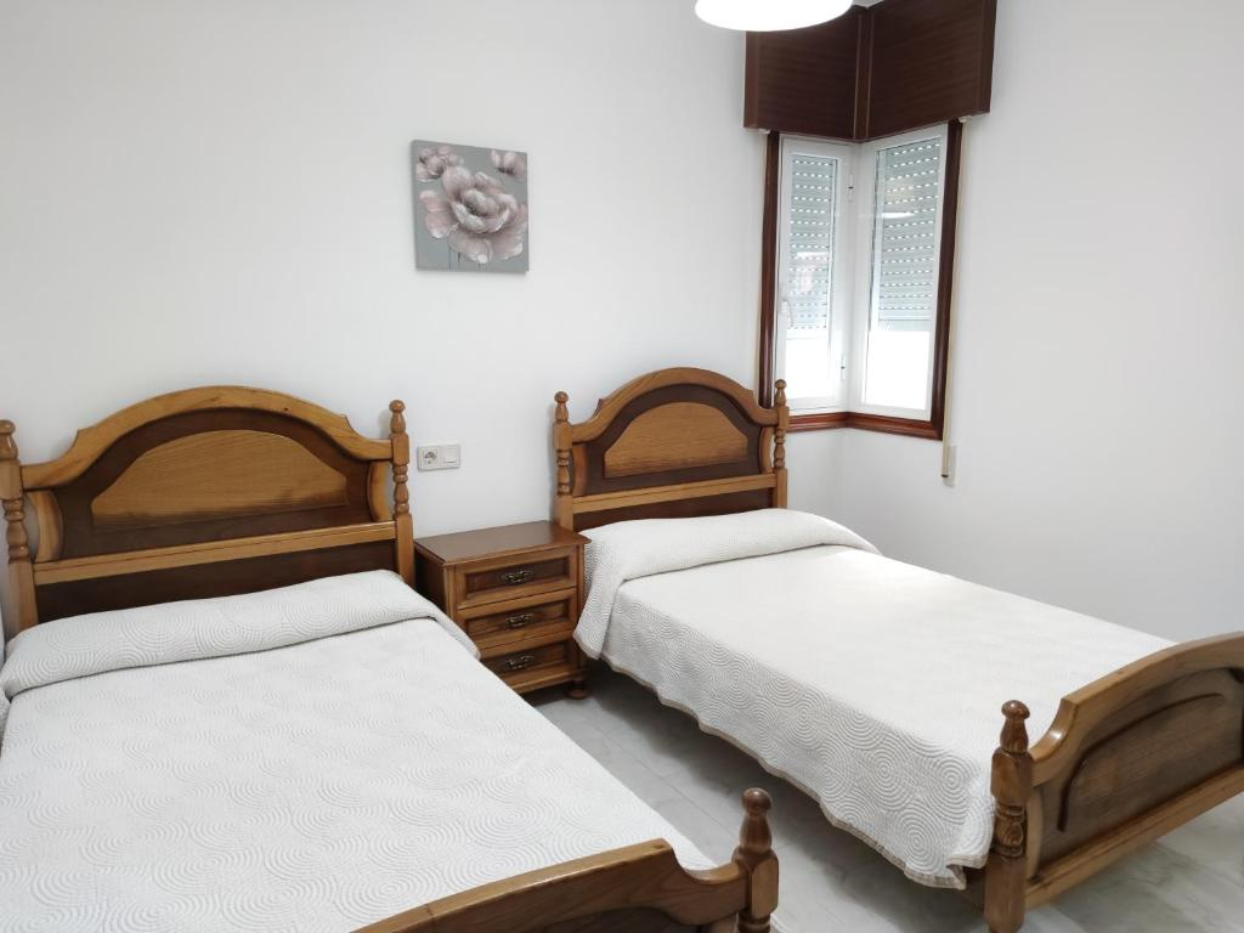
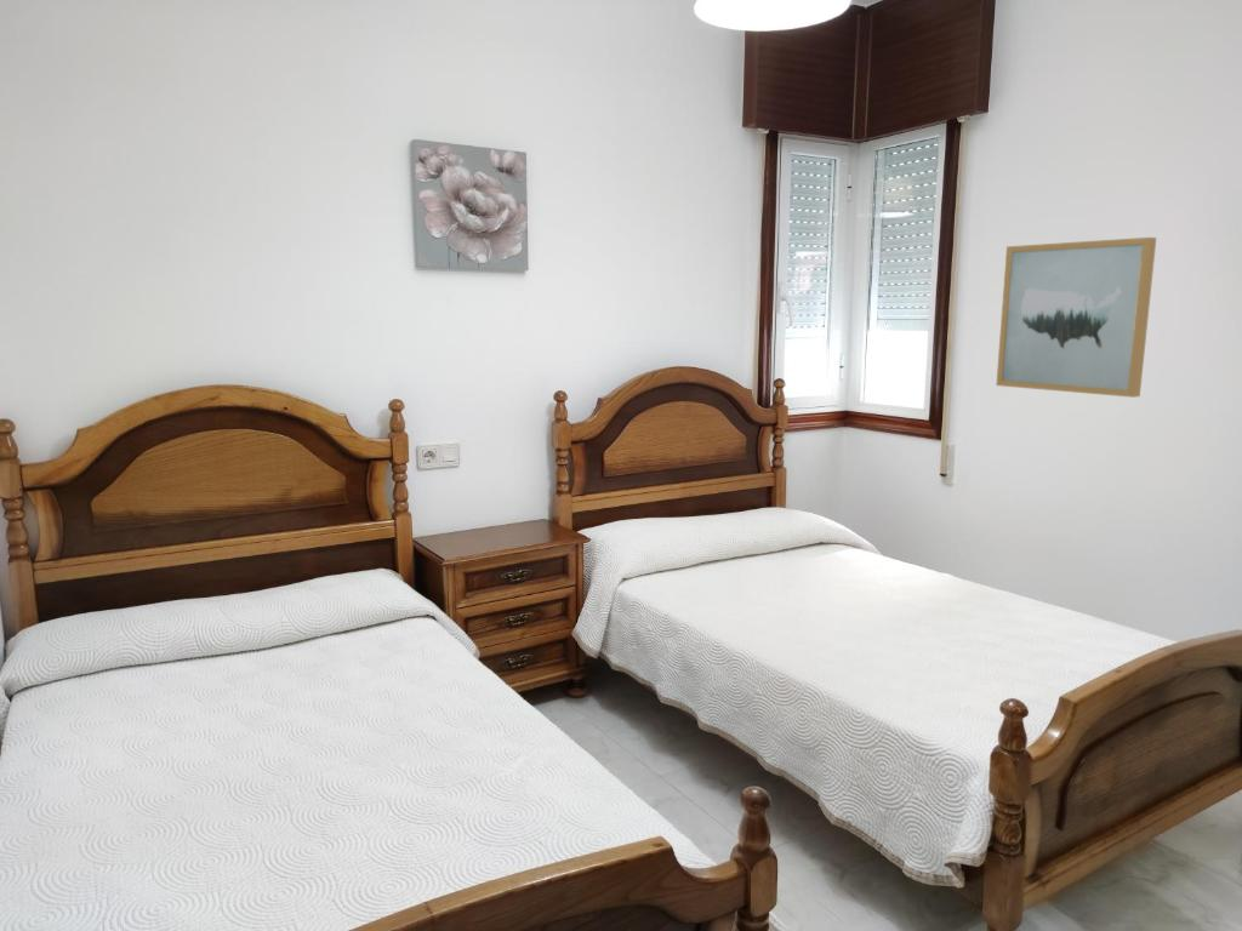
+ wall art (1070, 318)
